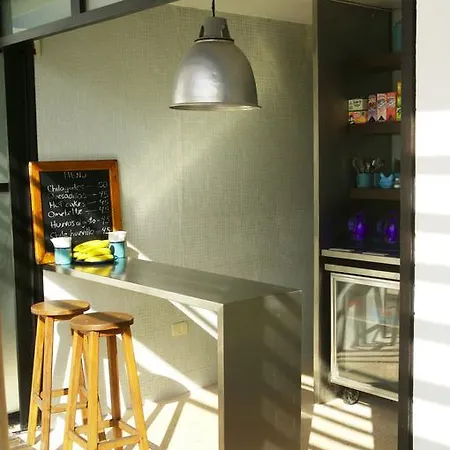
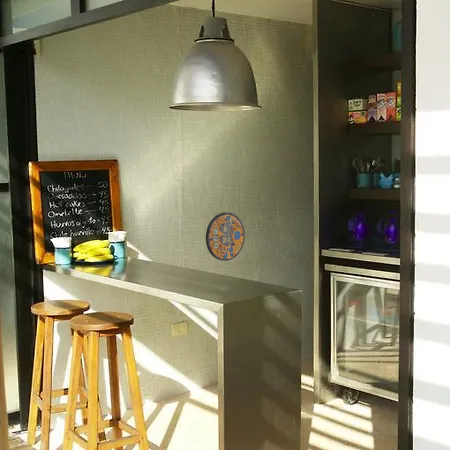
+ manhole cover (225, 236)
